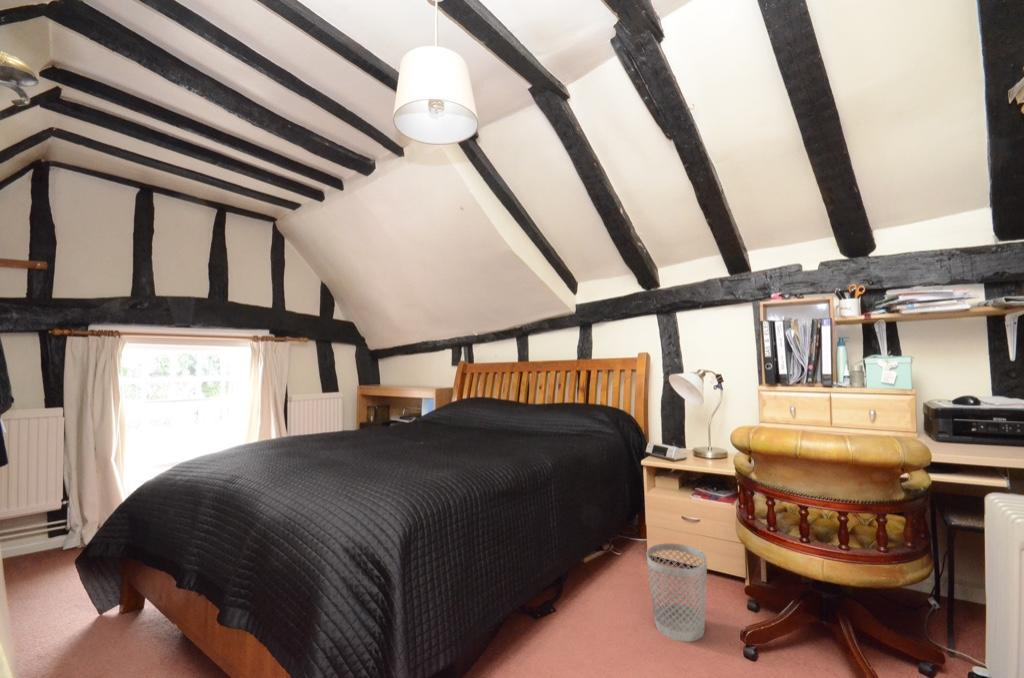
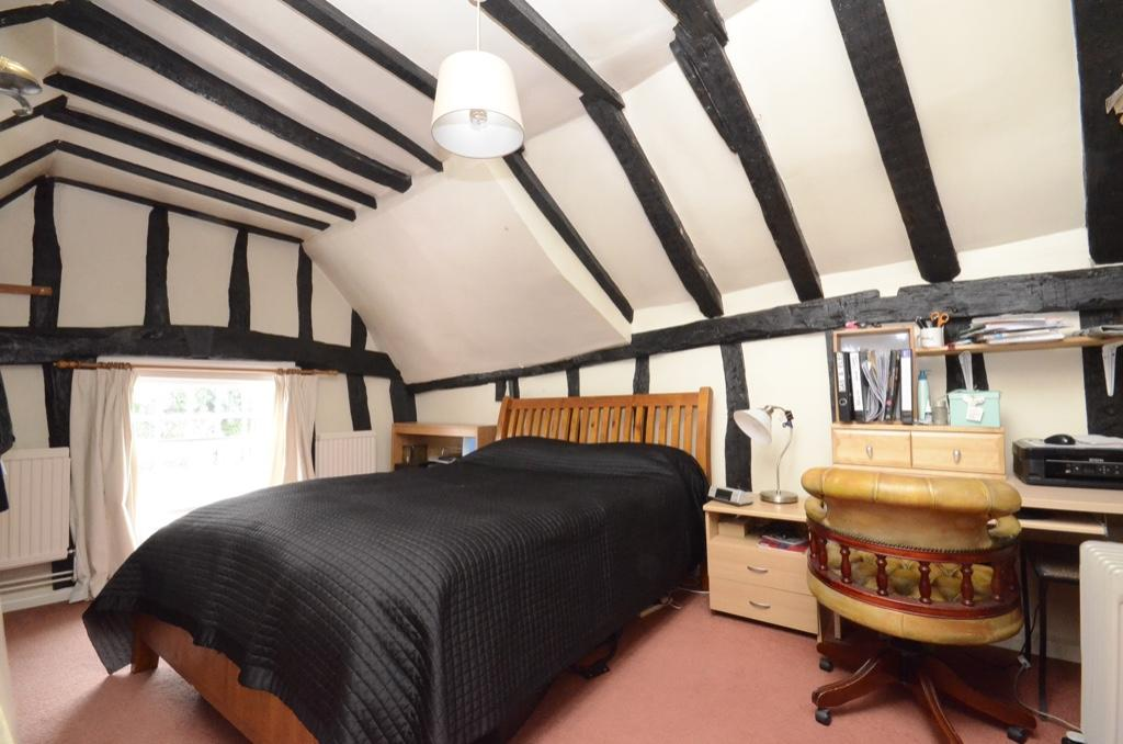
- wastebasket (677, 591)
